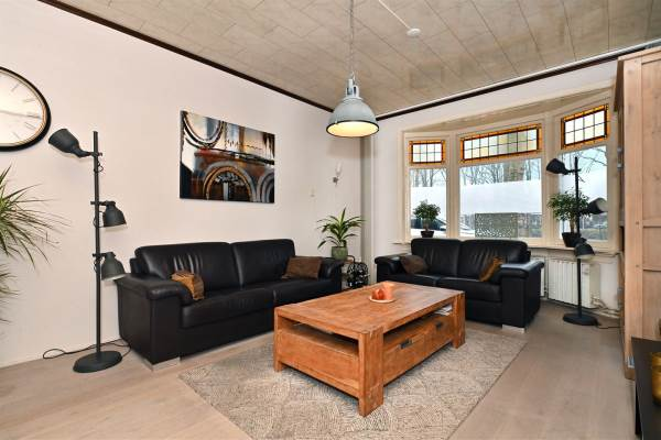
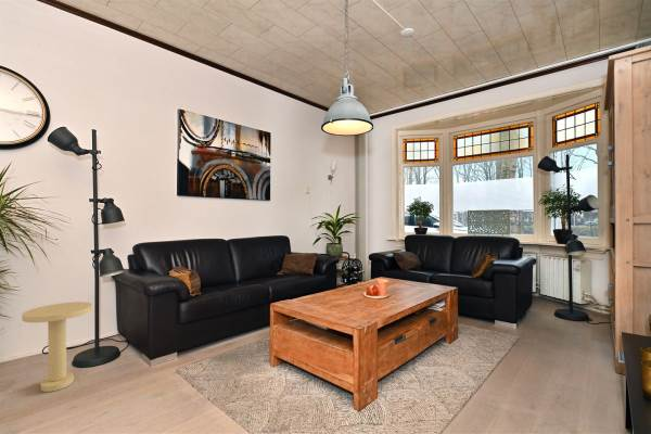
+ side table (59, 346)
